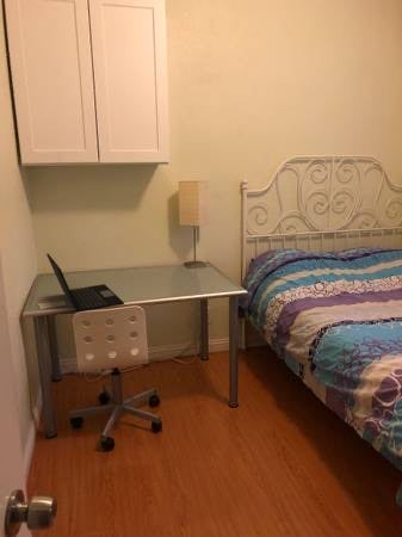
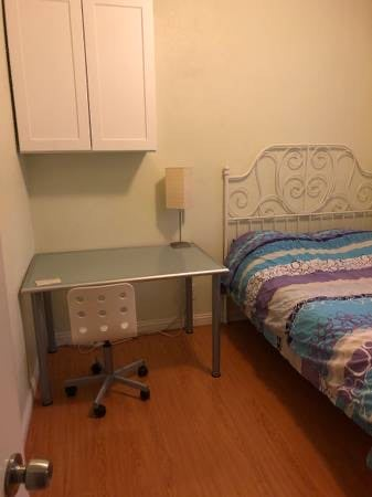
- laptop (87, 286)
